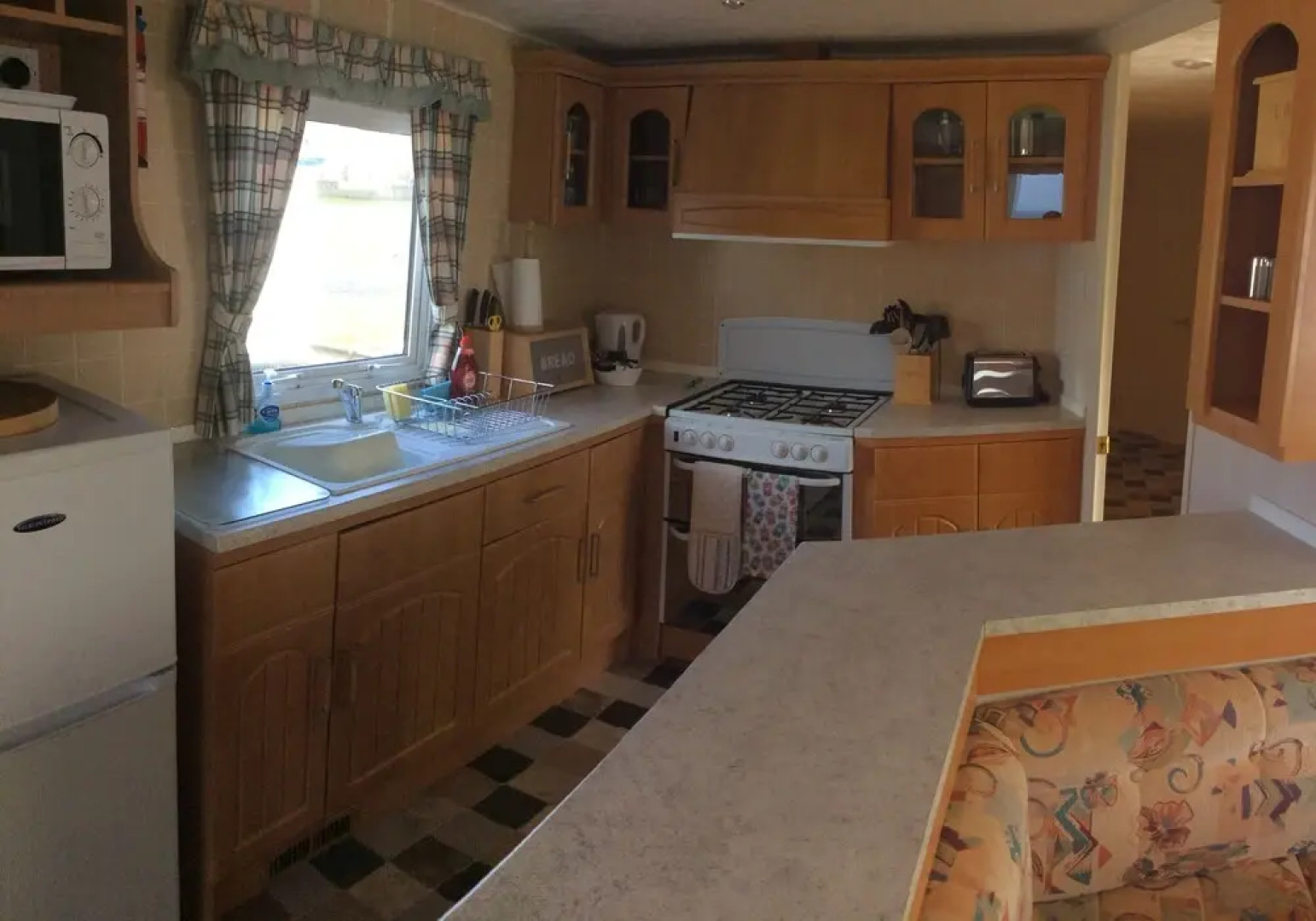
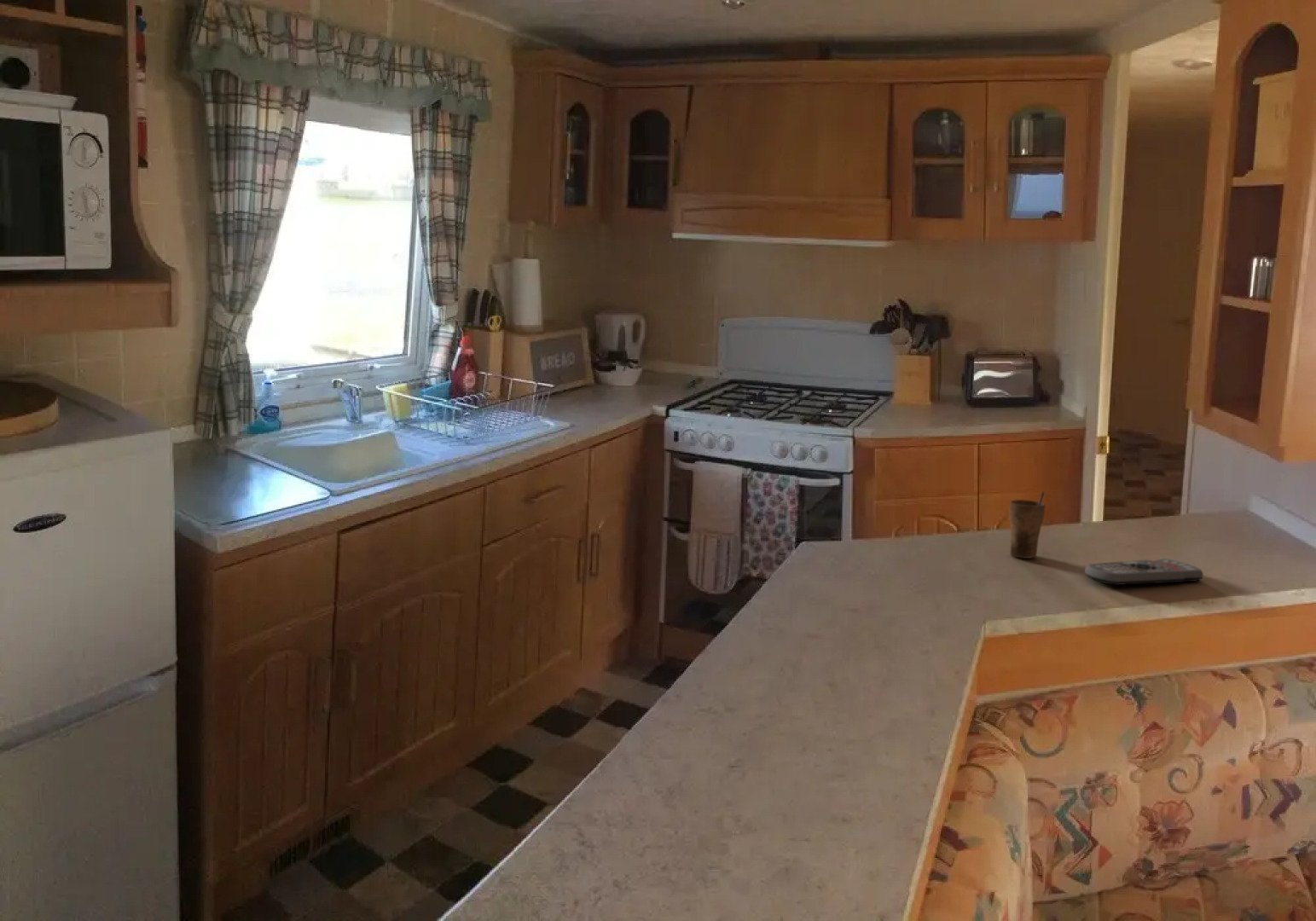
+ cup (1025, 522)
+ remote control (1141, 572)
